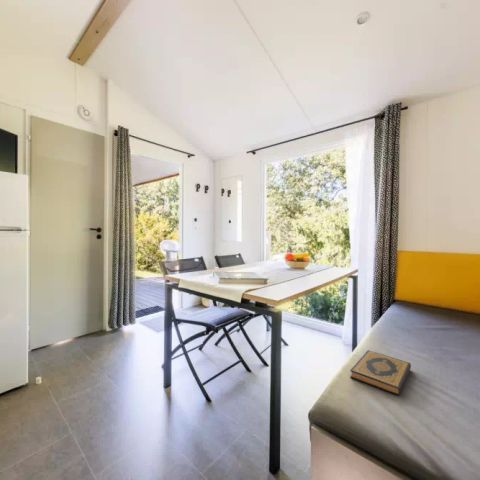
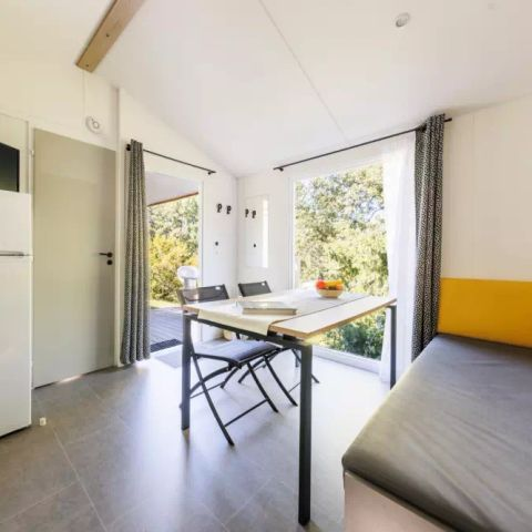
- hardback book (381, 369)
